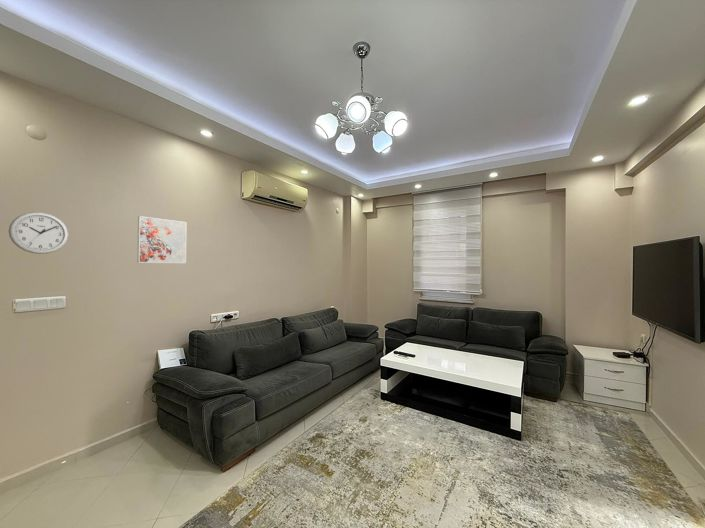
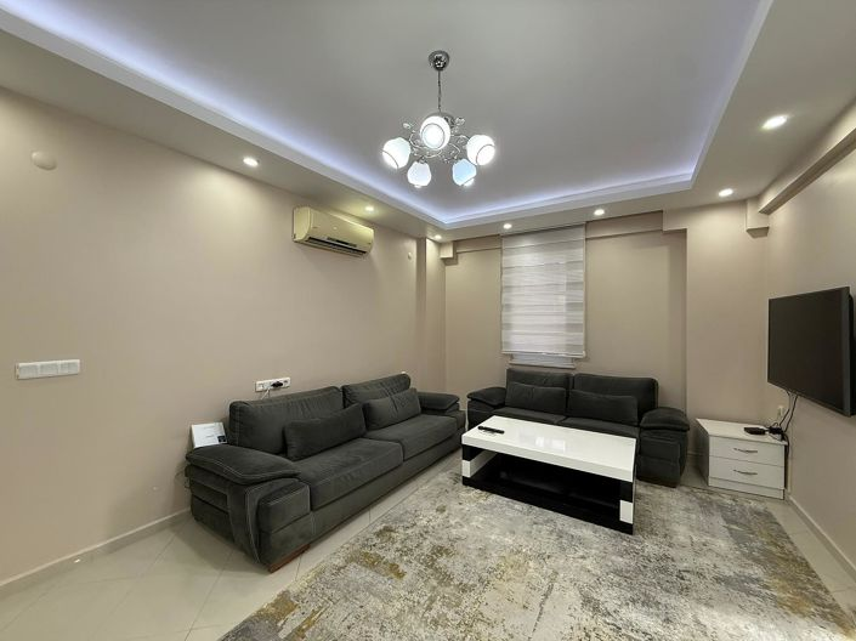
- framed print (163, 241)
- wall clock (40, 232)
